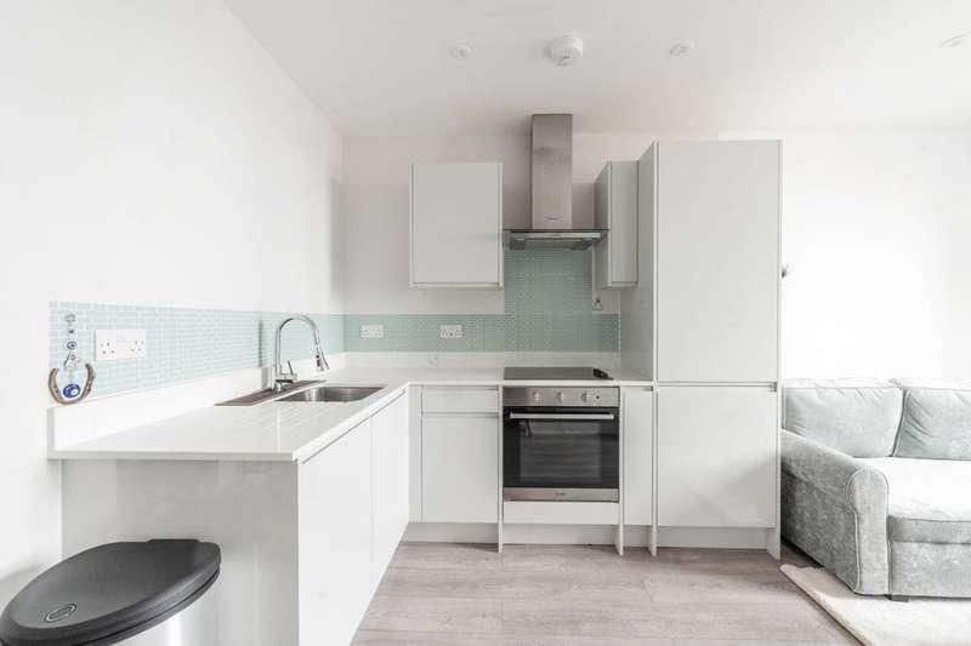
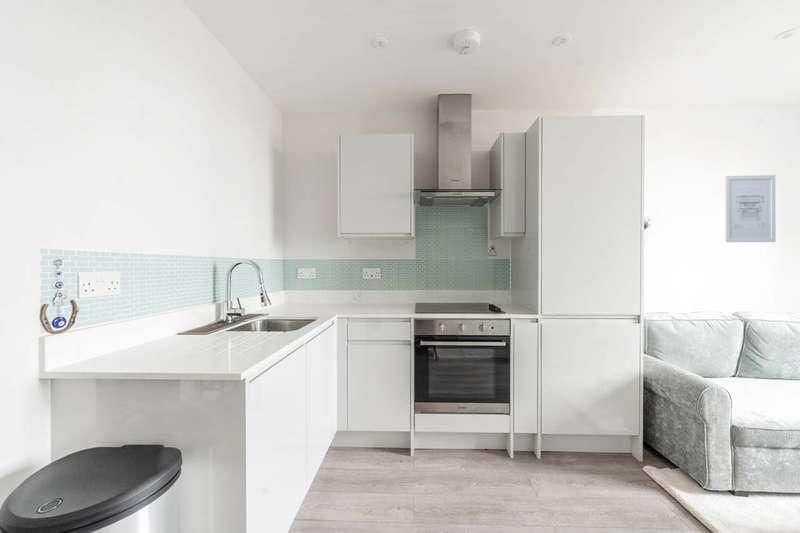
+ wall art (749, 208)
